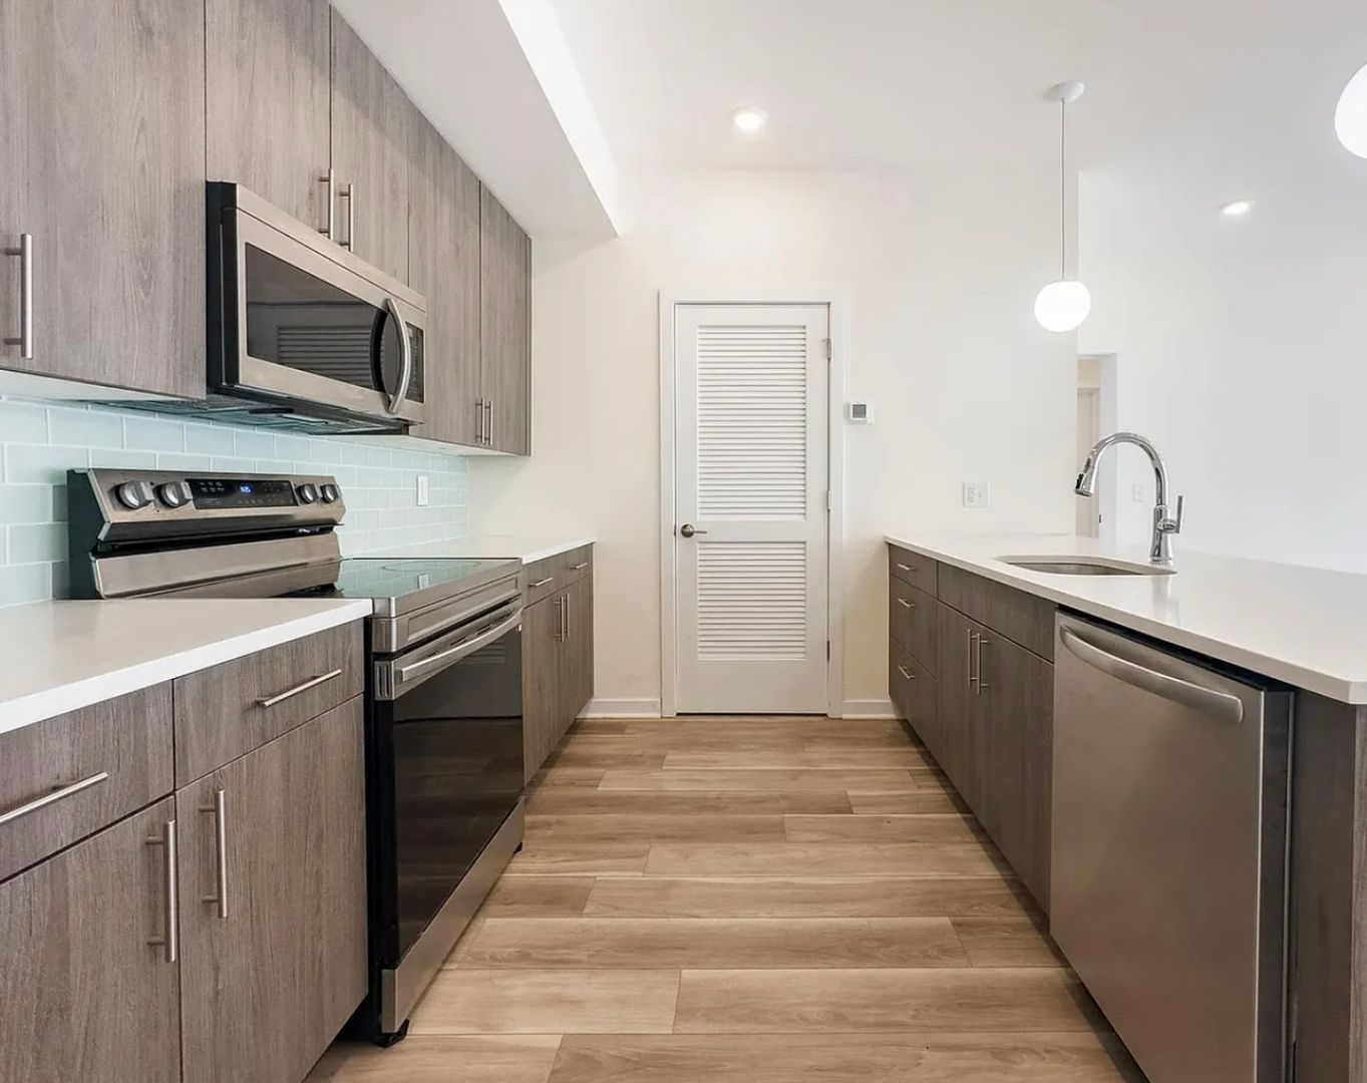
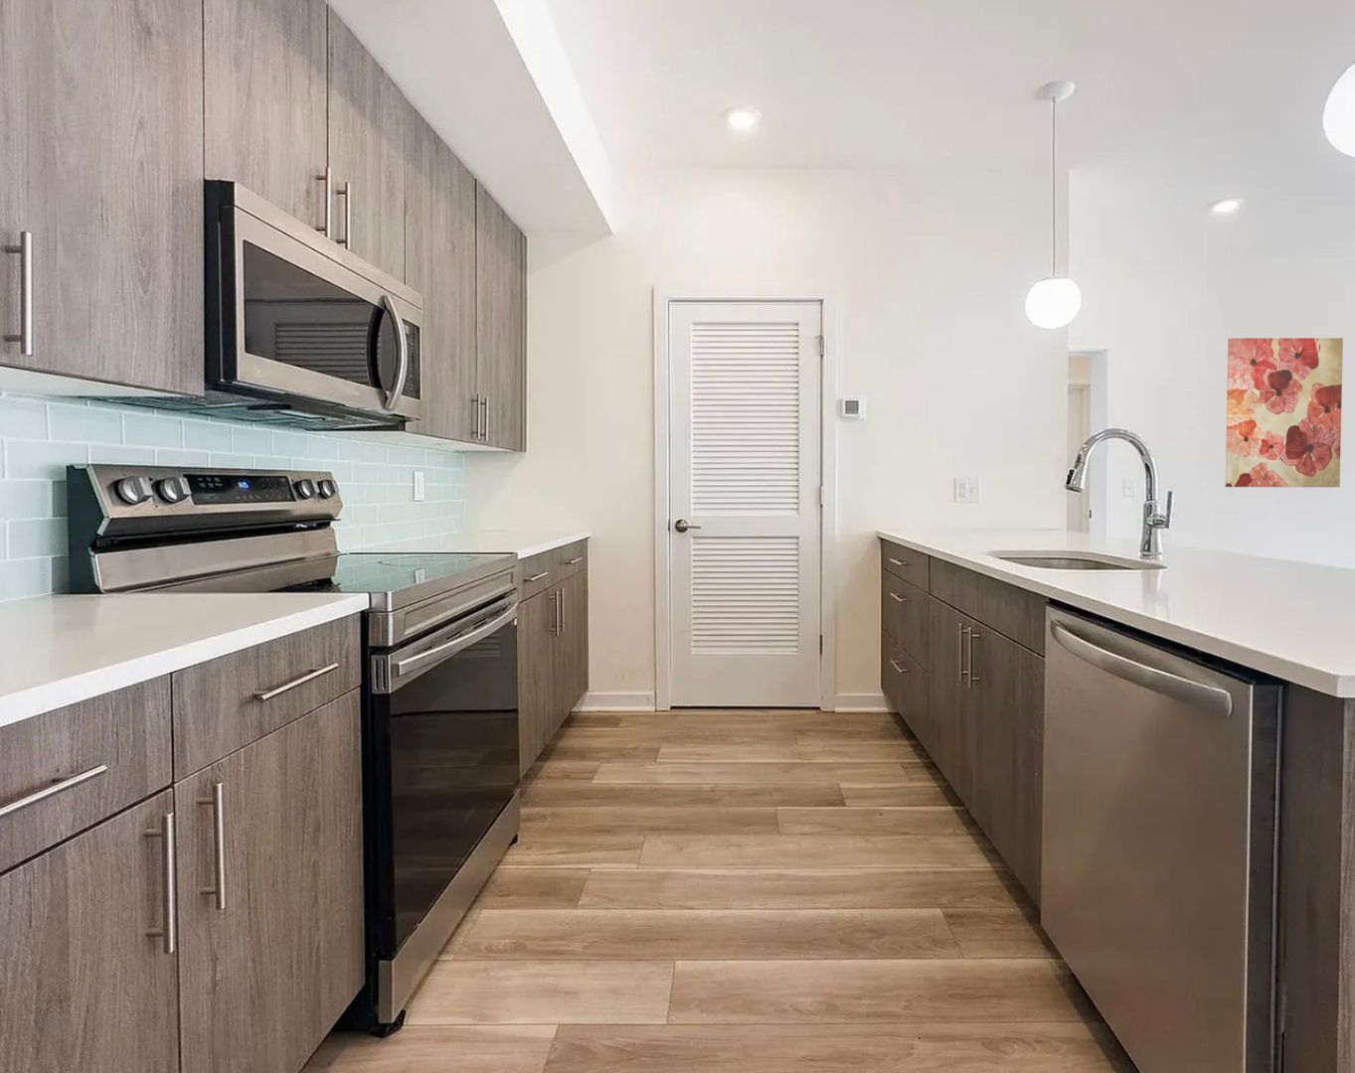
+ wall art (1284, 412)
